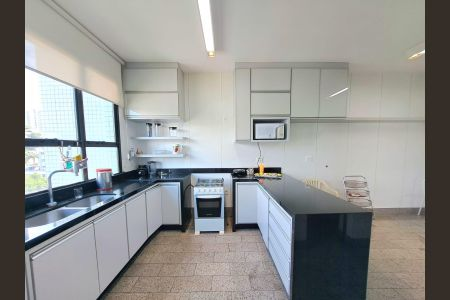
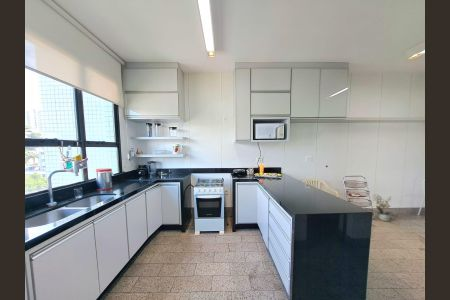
+ potted plant (382, 207)
